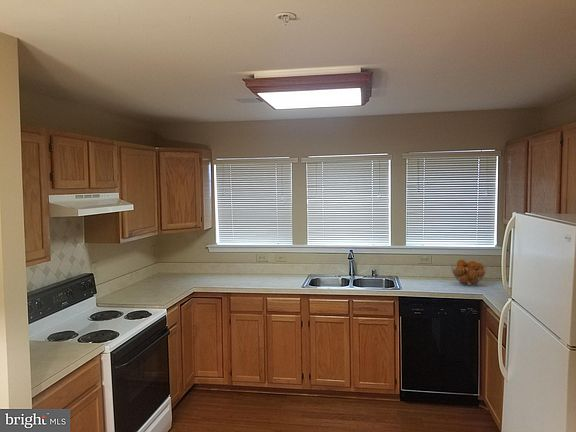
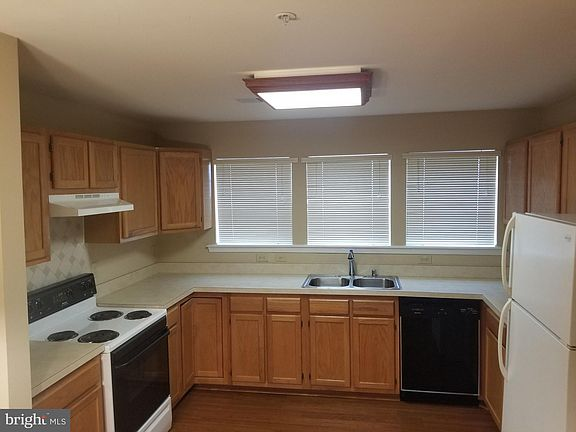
- fruit basket (468, 272)
